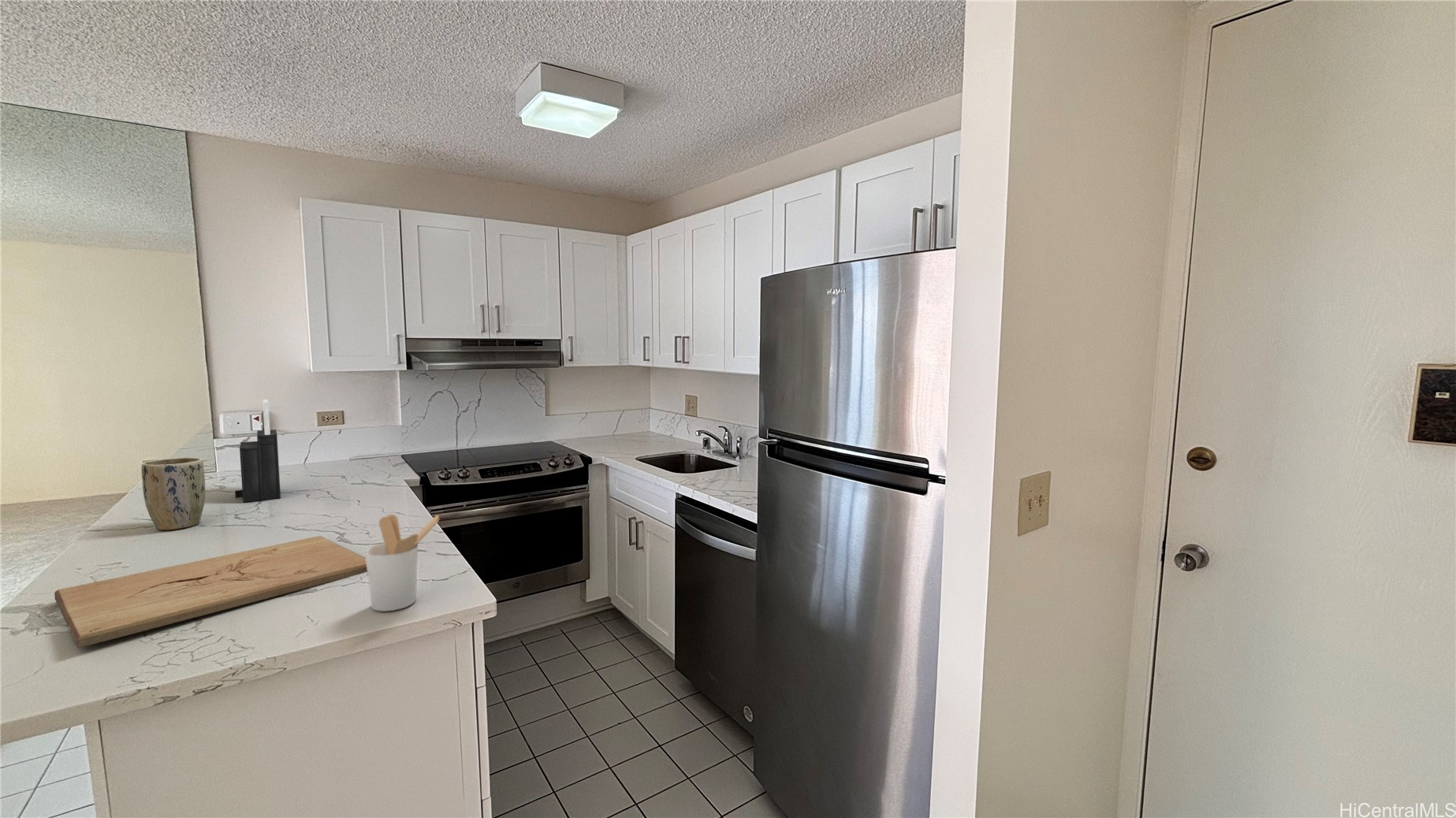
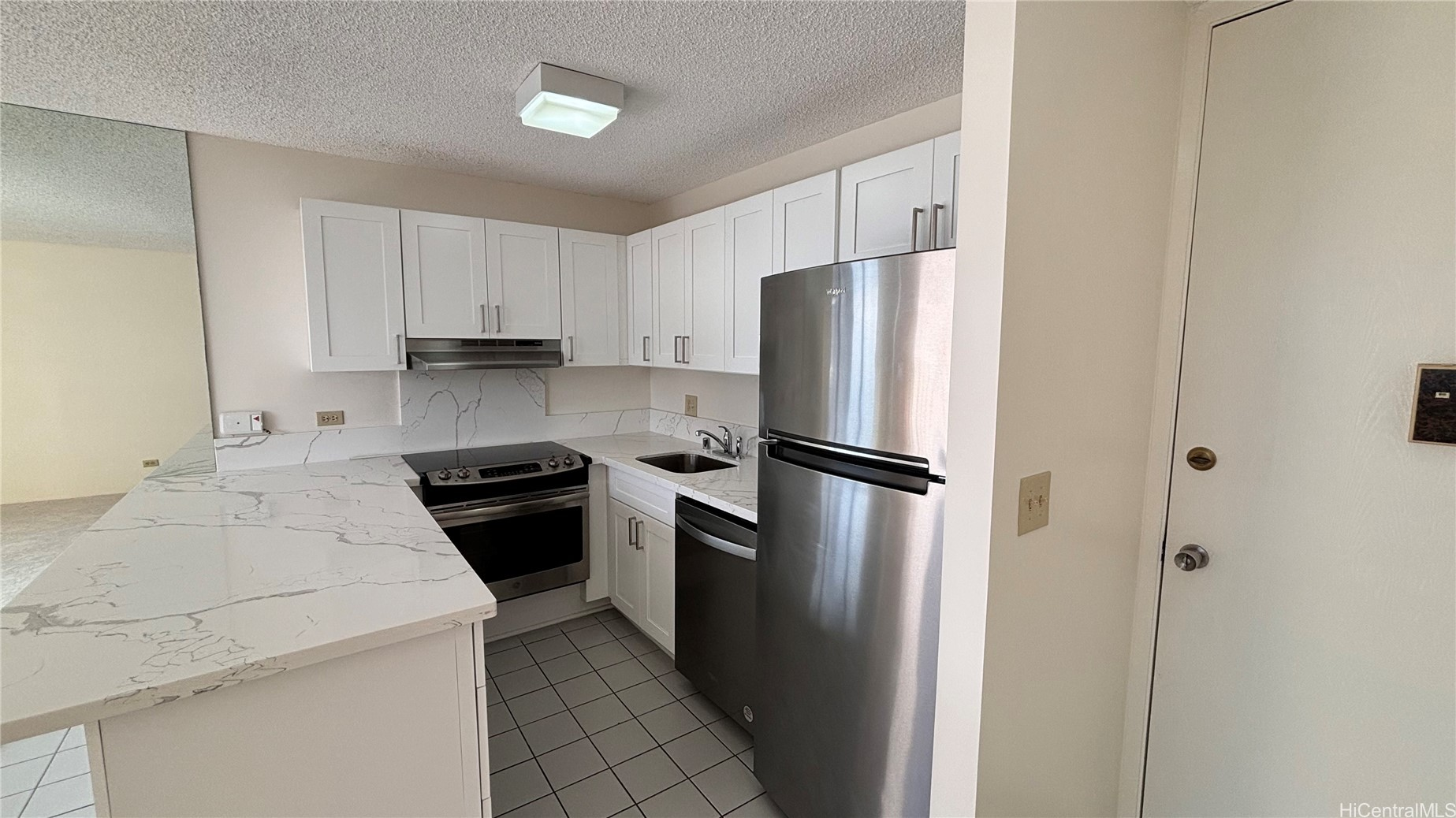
- utensil holder (406, 560)
- plant pot (175, 493)
- cutting board (227, 578)
- knife block (255, 448)
